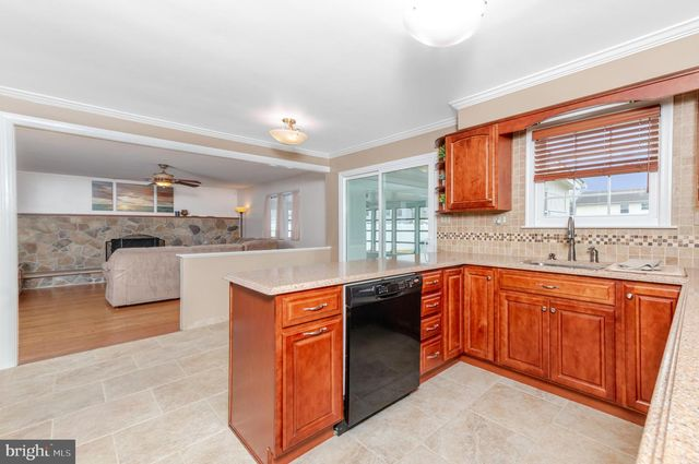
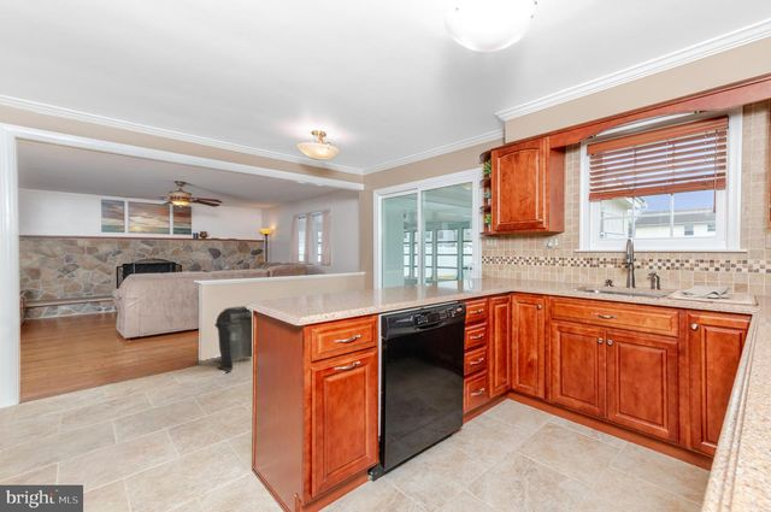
+ trash can (239, 334)
